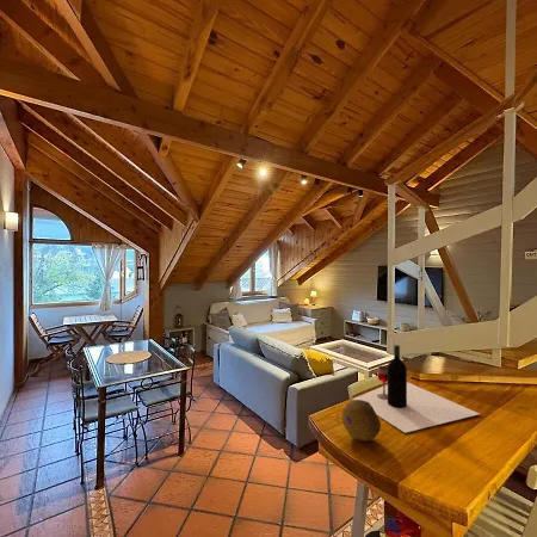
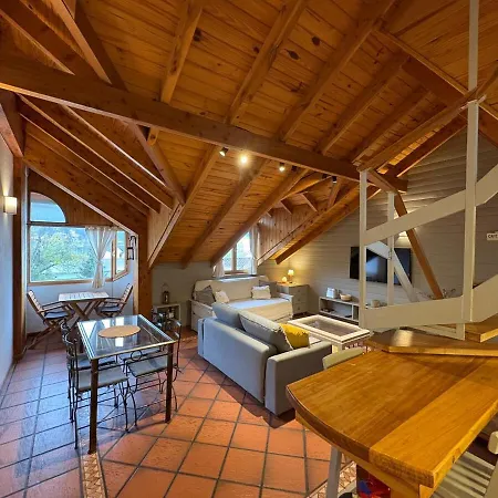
- fruit (360, 419)
- wine bottle (405, 372)
